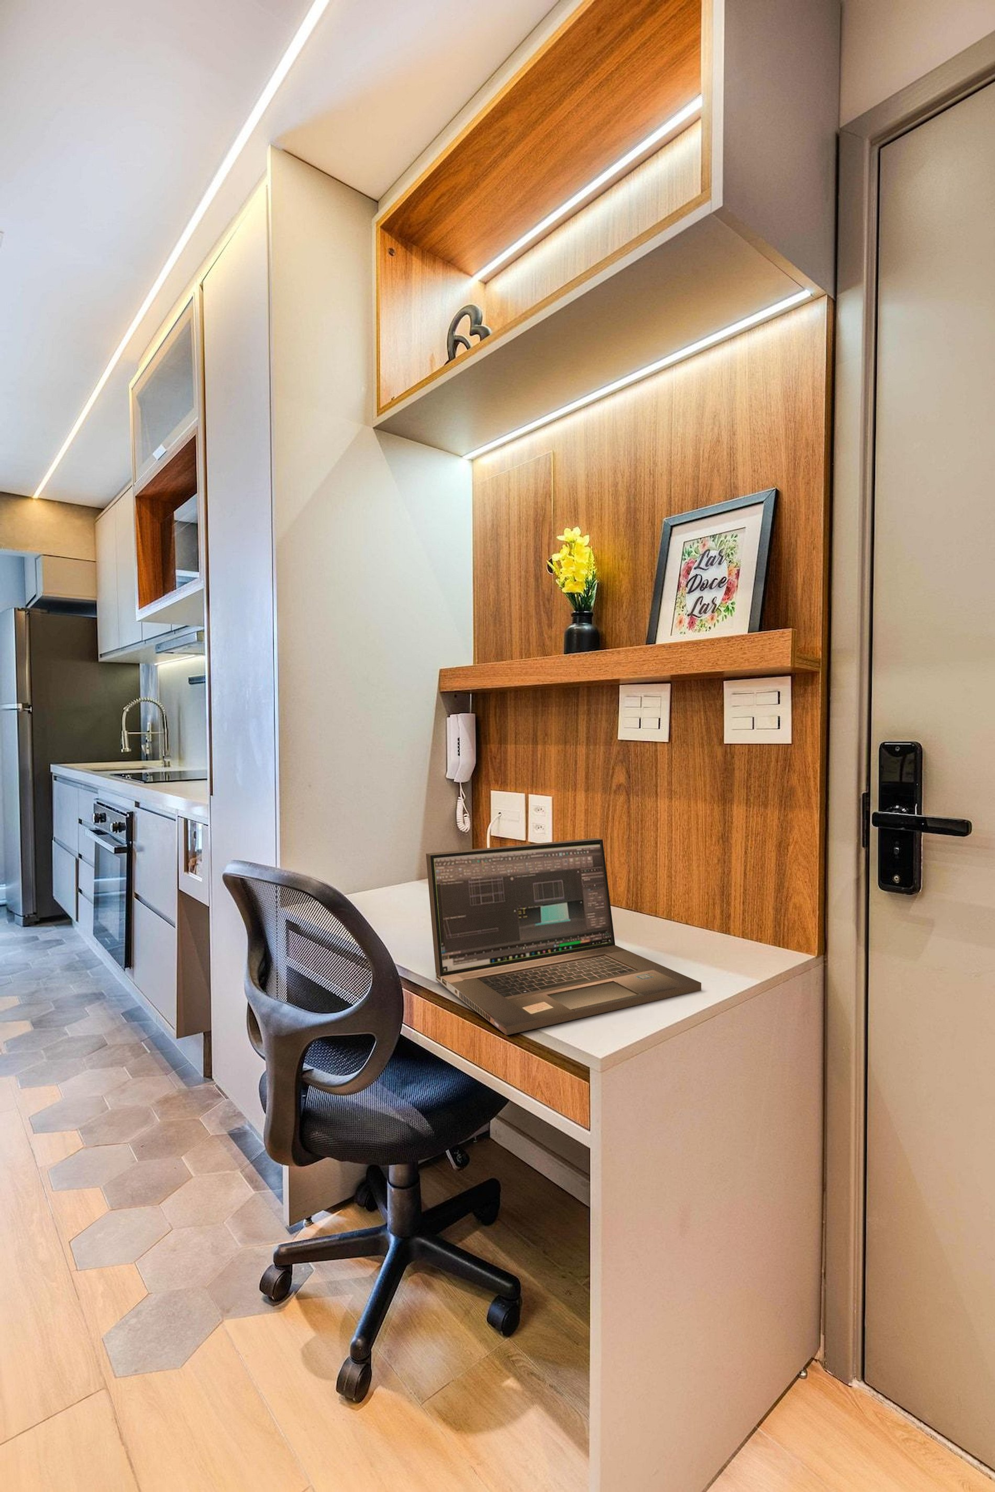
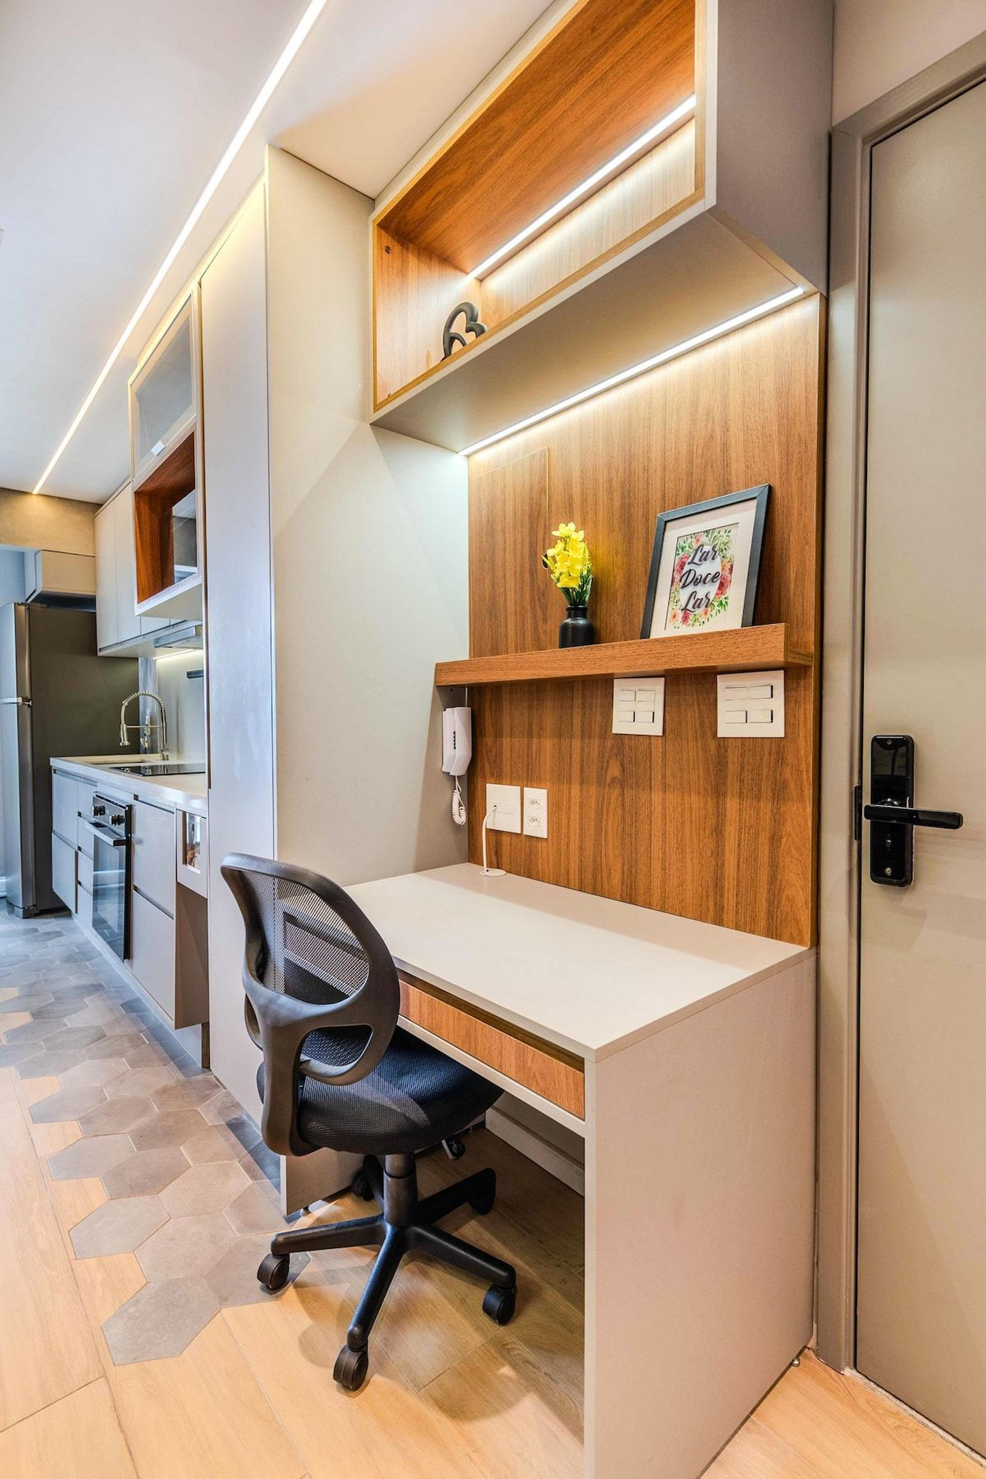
- laptop (559, 919)
